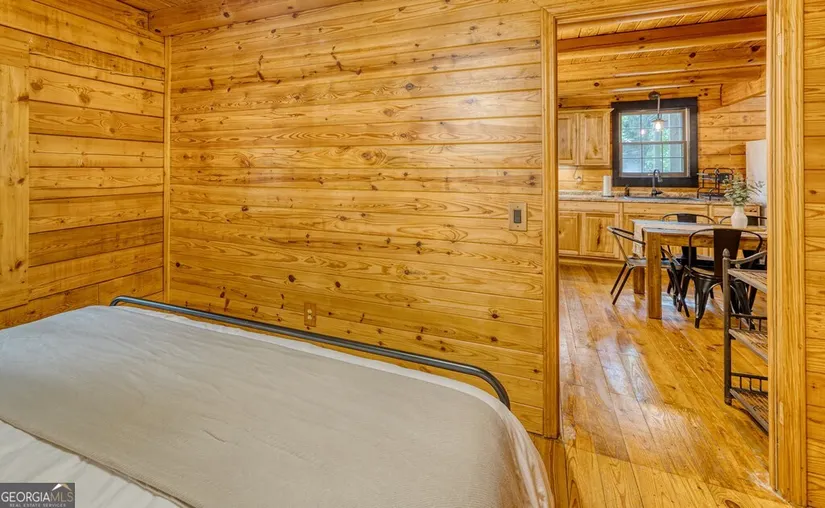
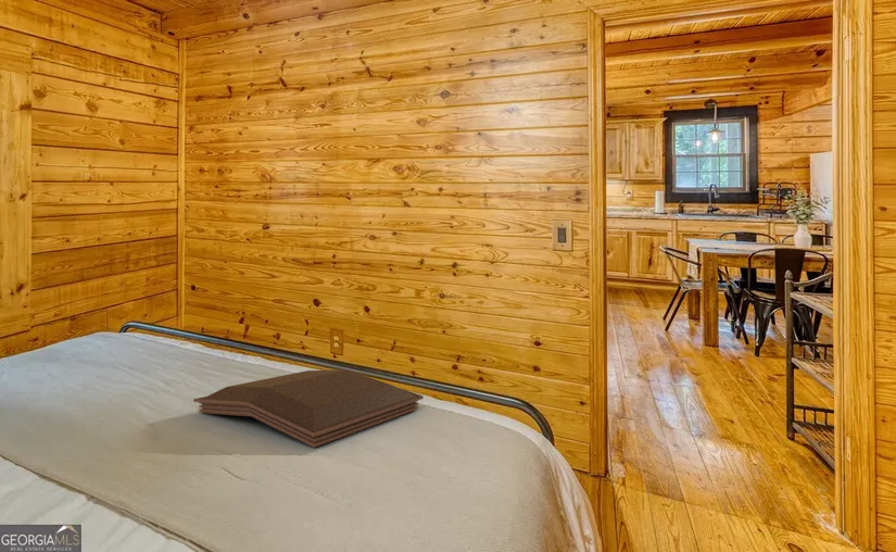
+ serving tray (310, 394)
